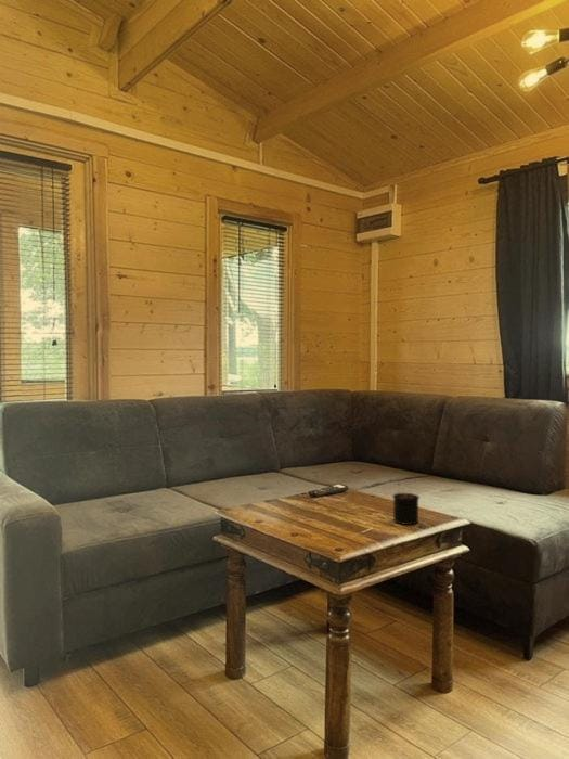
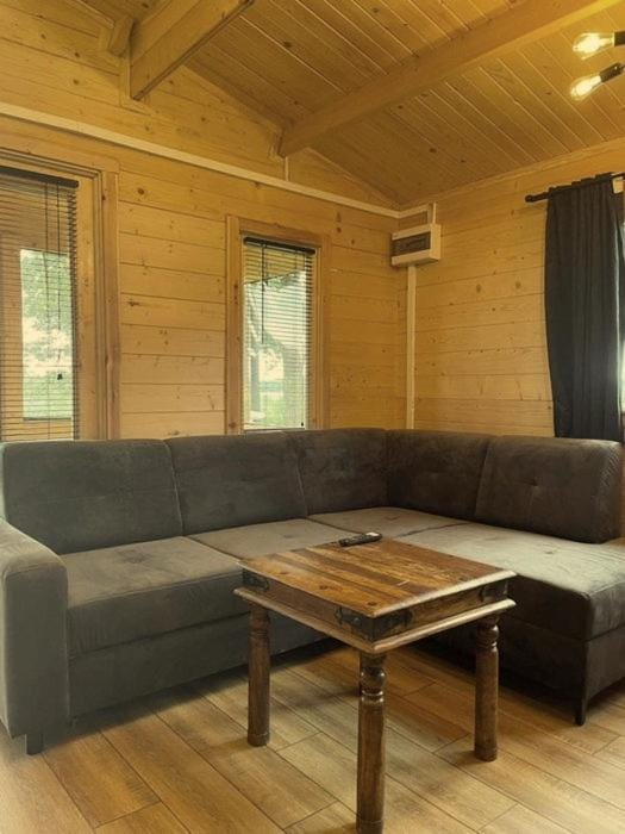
- candle (405, 502)
